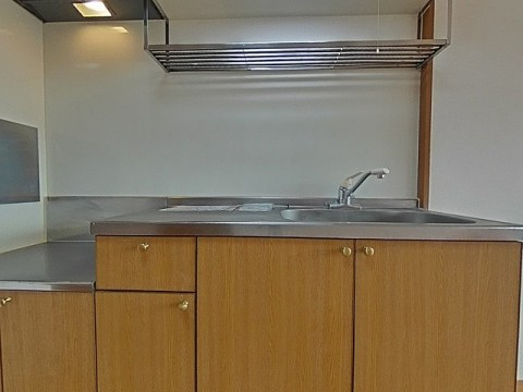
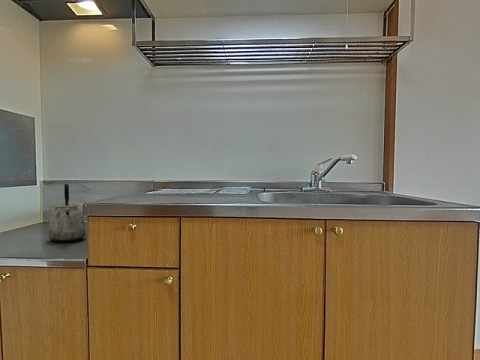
+ kettle (67, 213)
